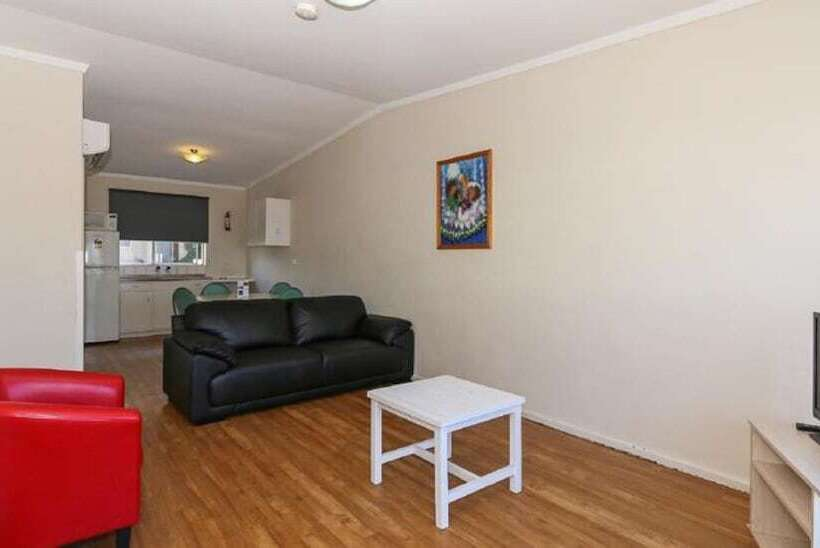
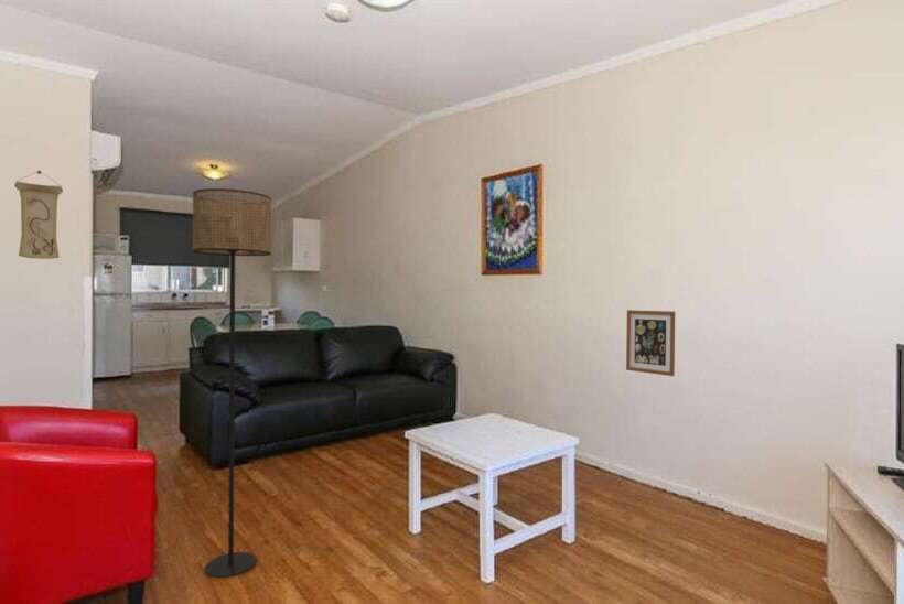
+ wall scroll (39, 214)
+ wall art (649, 342)
+ floor lamp (232, 381)
